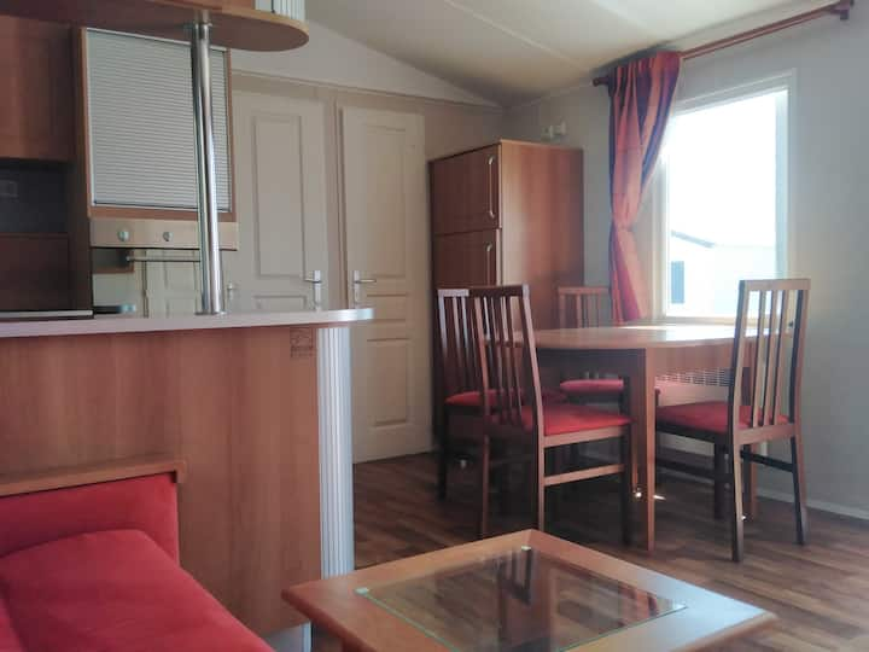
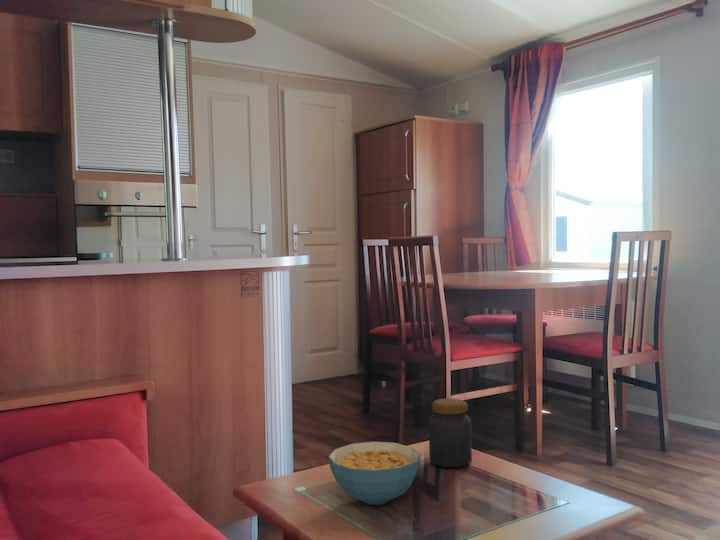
+ jar (449, 431)
+ cereal bowl (375, 477)
